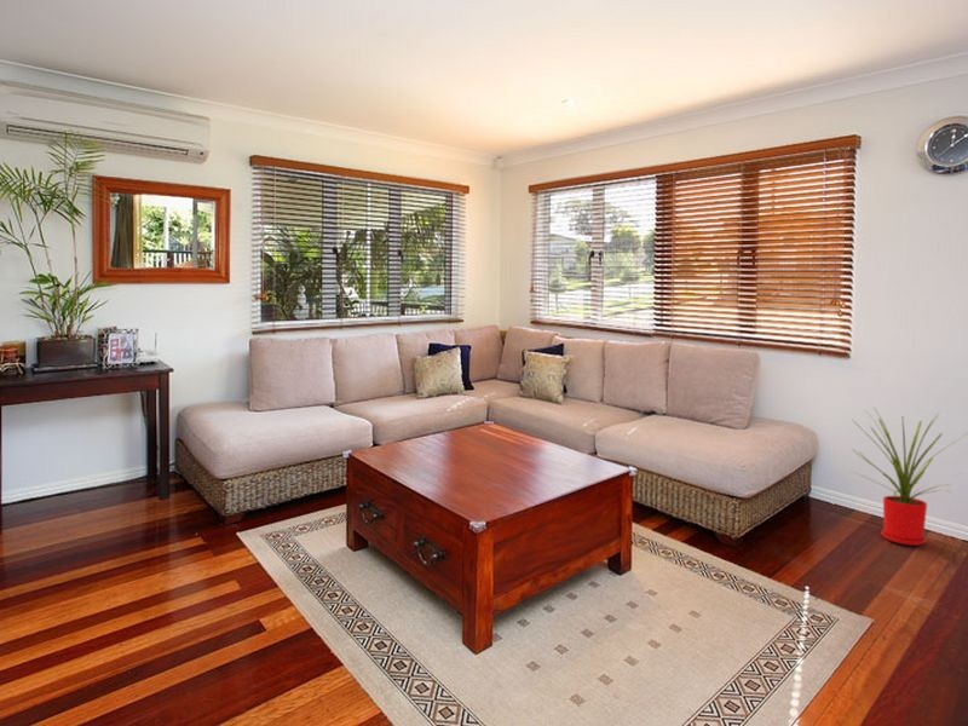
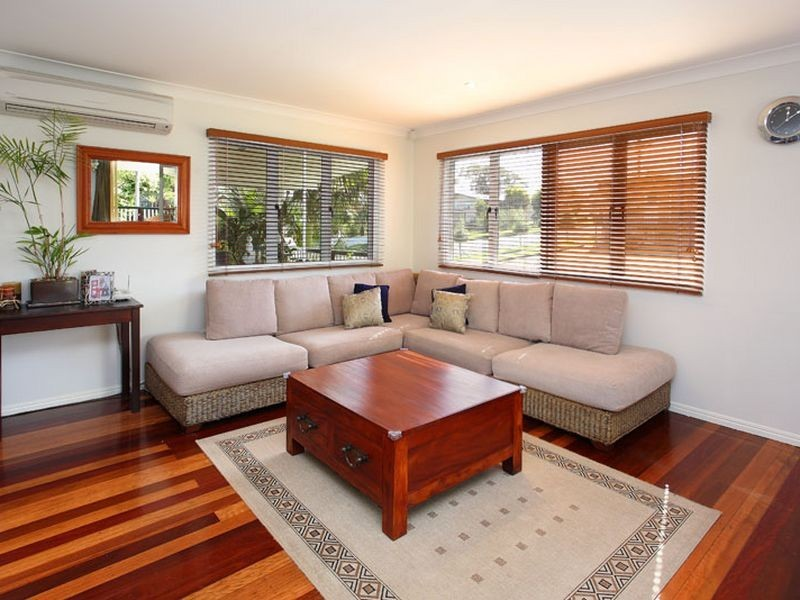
- house plant (906, 474)
